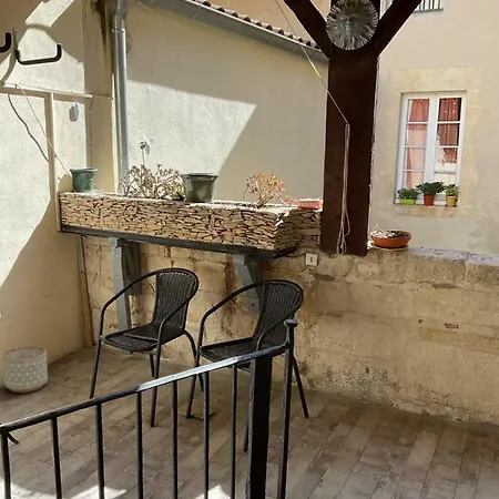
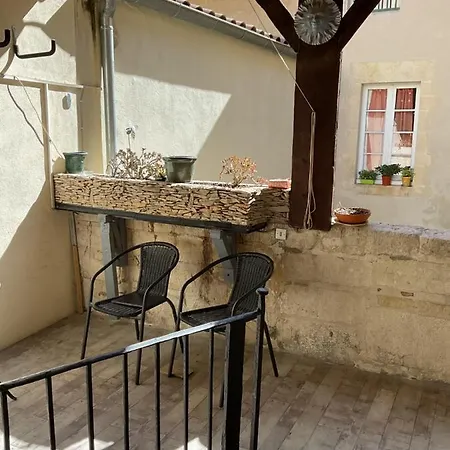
- planter (26, 369)
